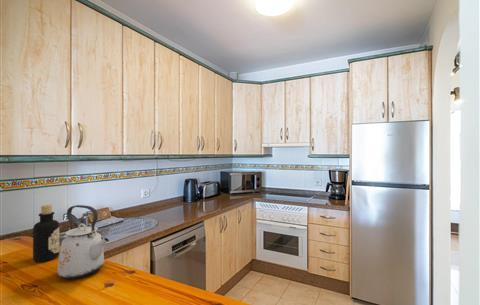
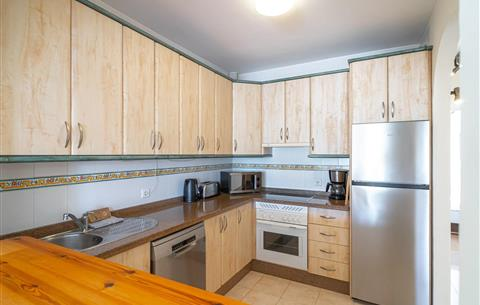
- kettle (87, 239)
- bottle (46, 231)
